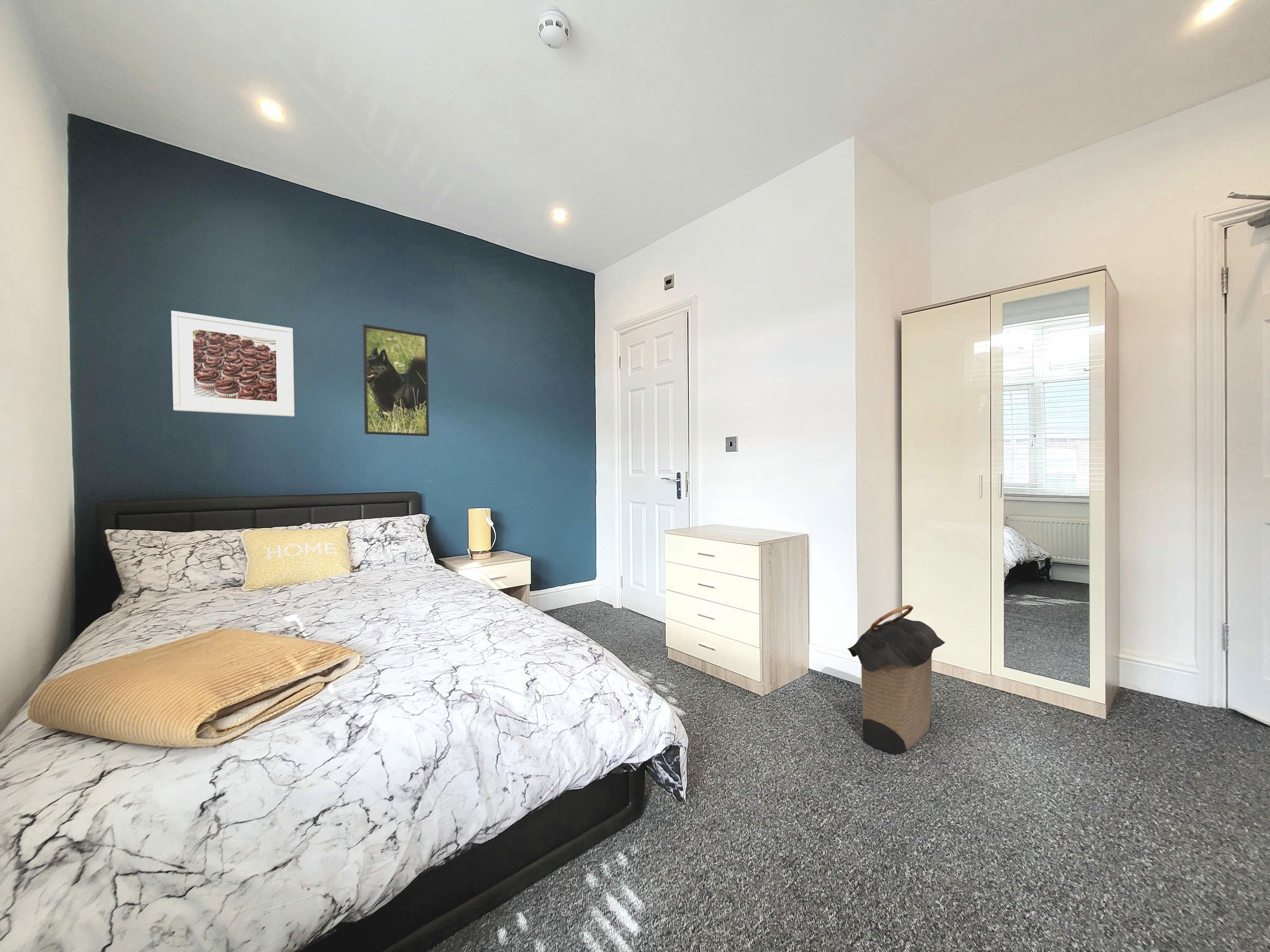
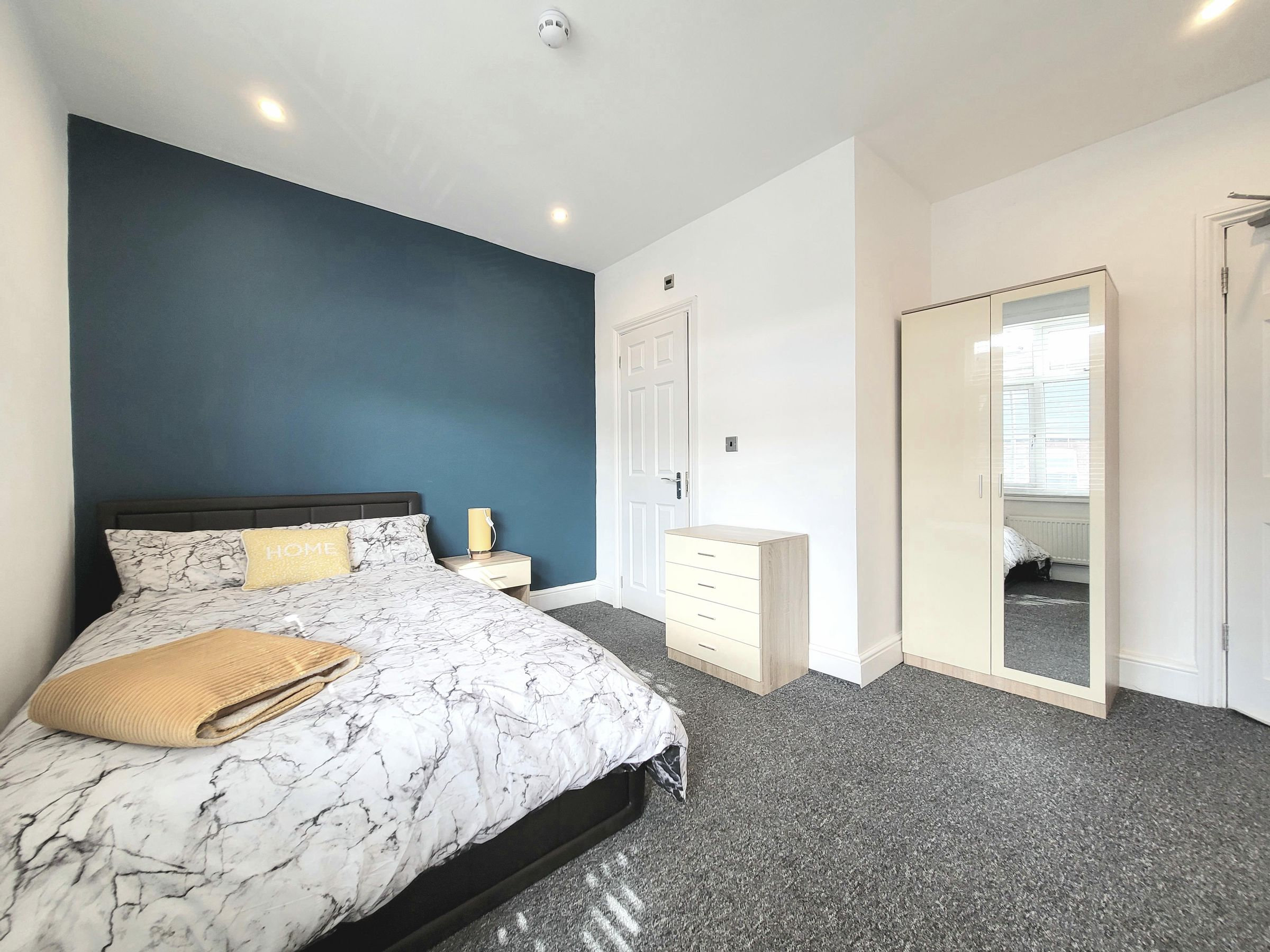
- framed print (237, 367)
- laundry hamper (895, 664)
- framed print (397, 382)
